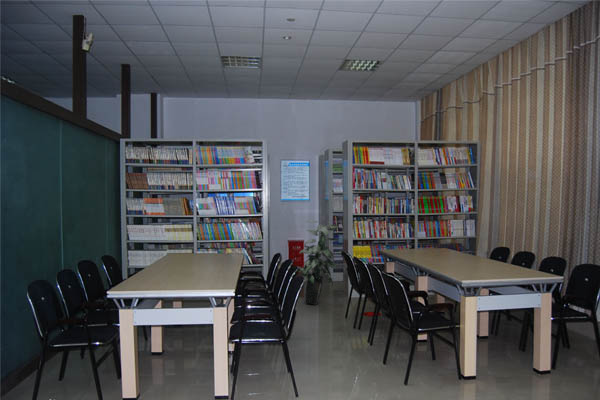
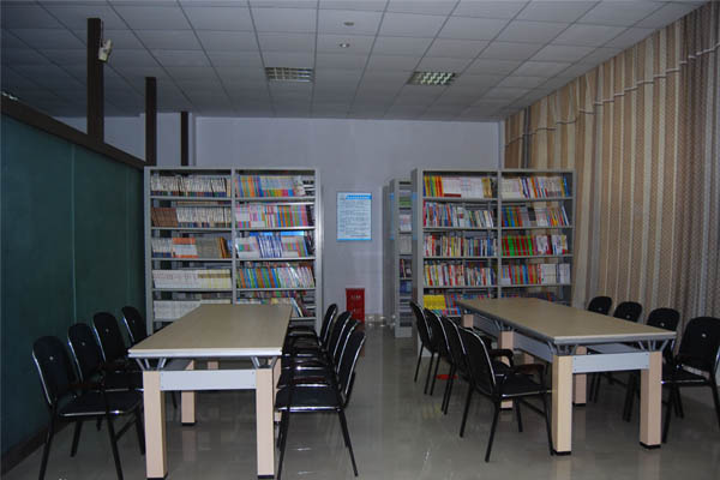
- indoor plant (316, 261)
